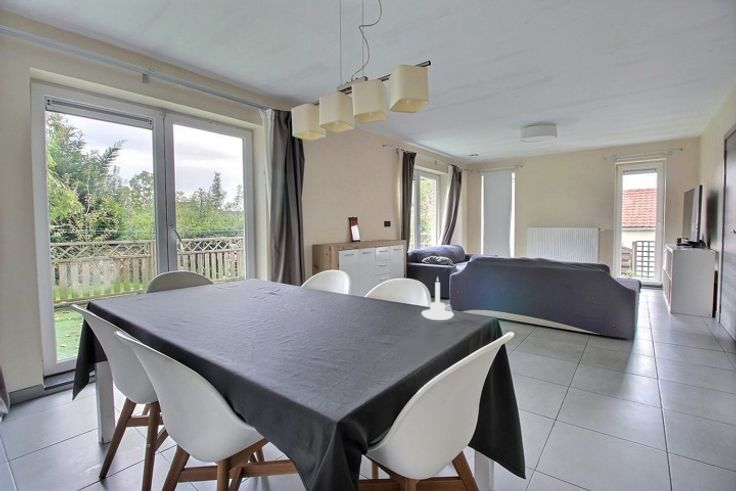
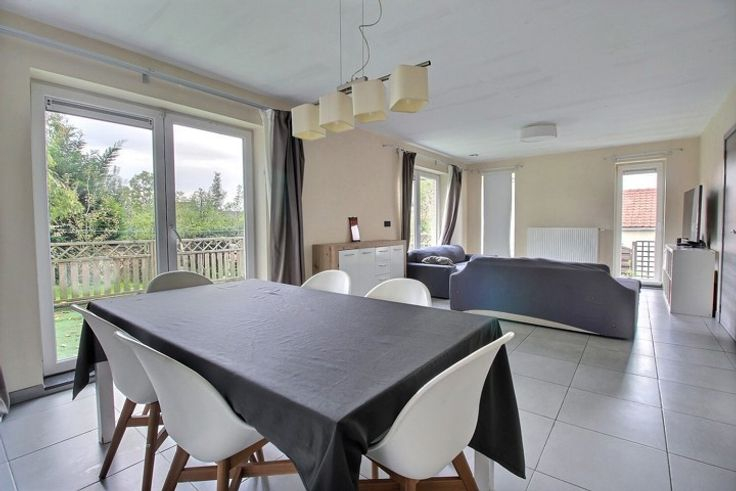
- candle holder (437, 296)
